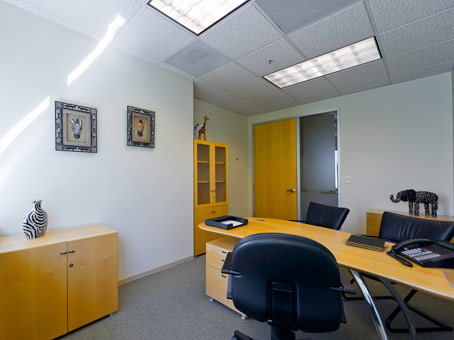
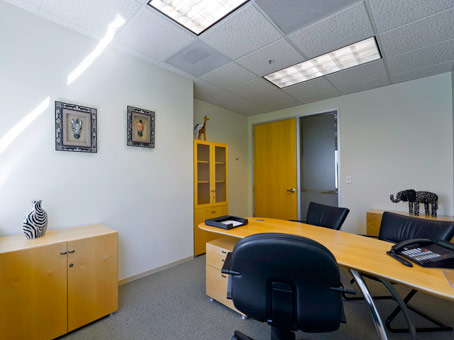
- notepad (365, 242)
